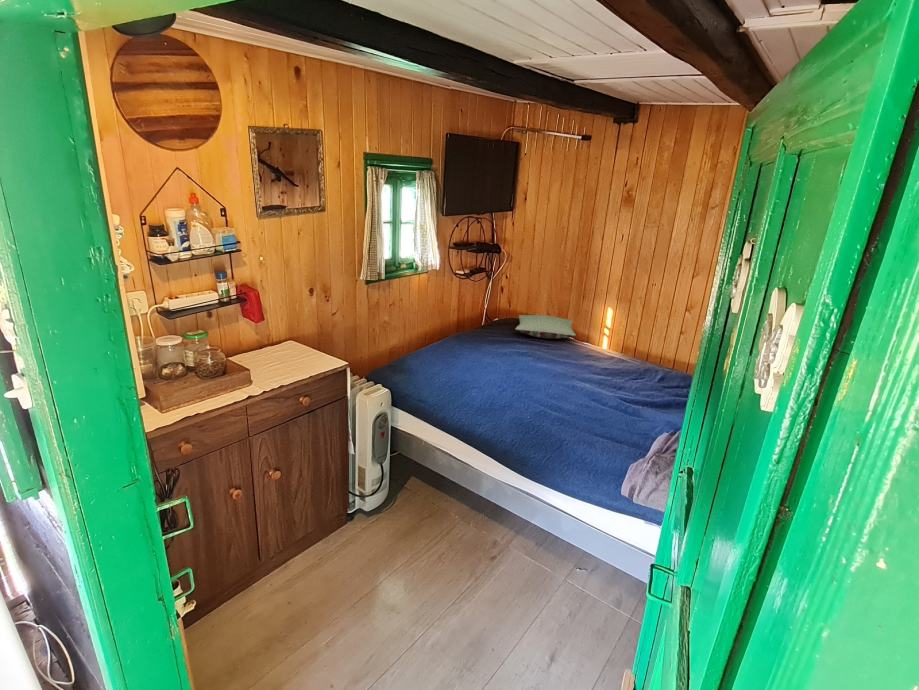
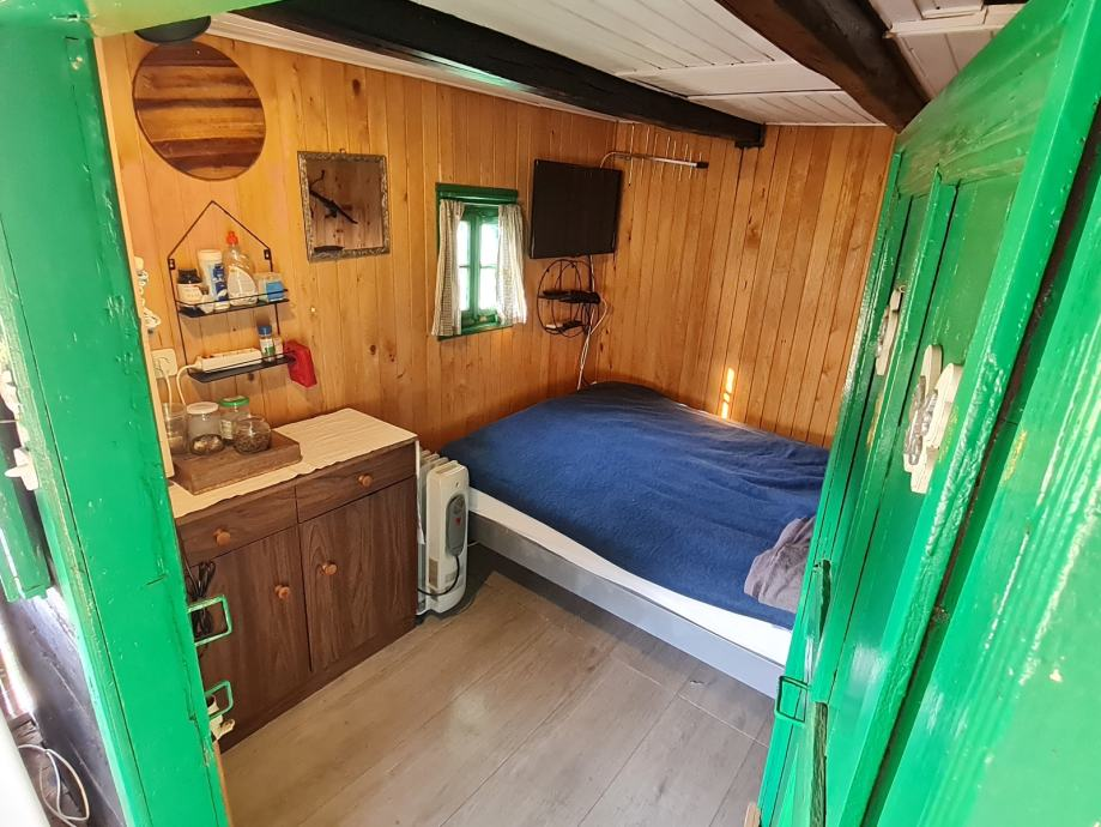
- pillow (545, 325)
